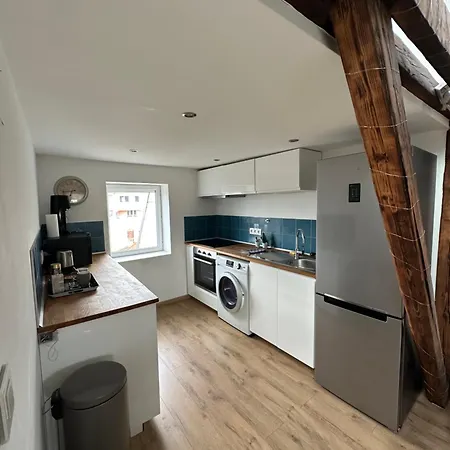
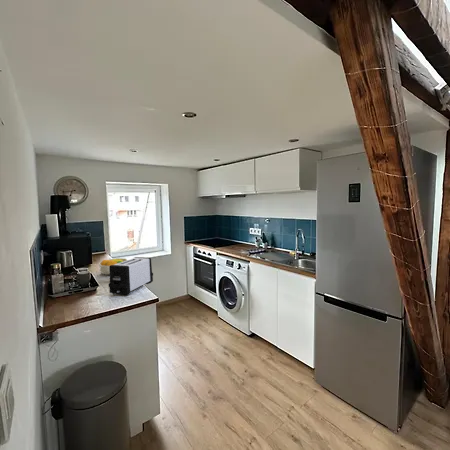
+ toaster (131, 274)
+ fruit bowl (114, 264)
